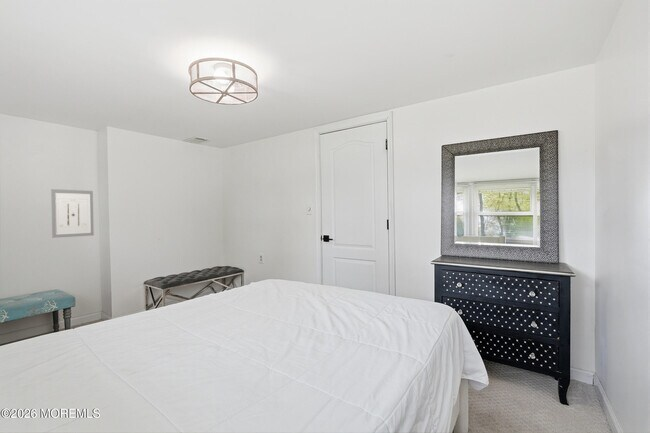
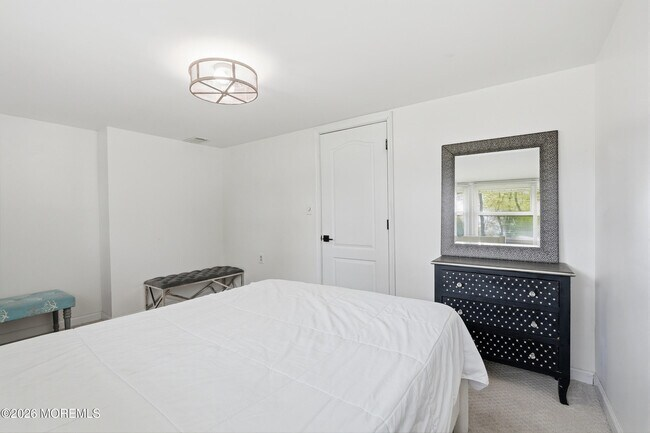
- wall art (73, 213)
